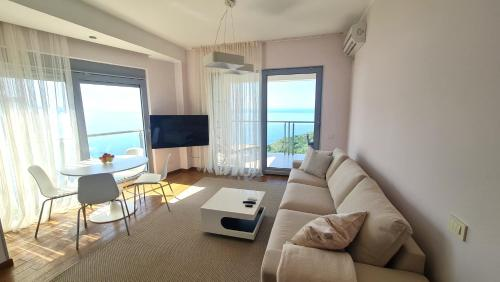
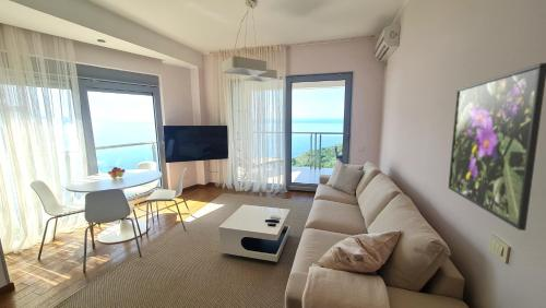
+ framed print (483, 143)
